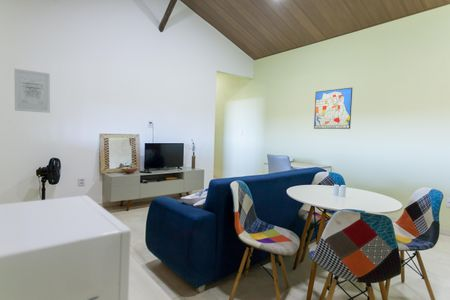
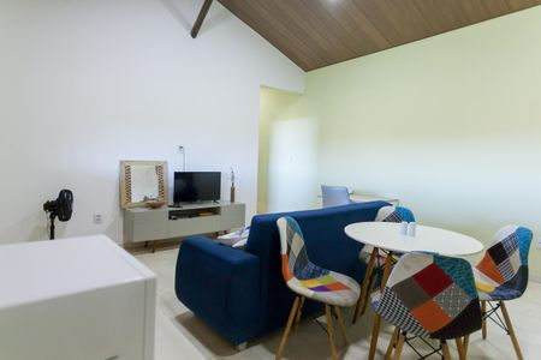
- wall art (332, 109)
- wall art (32, 91)
